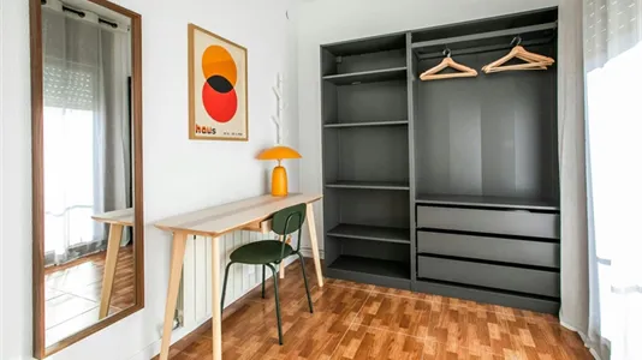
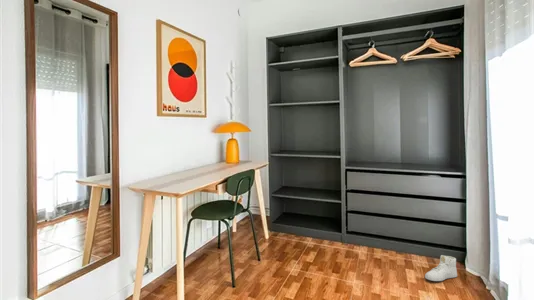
+ sneaker (440, 266)
